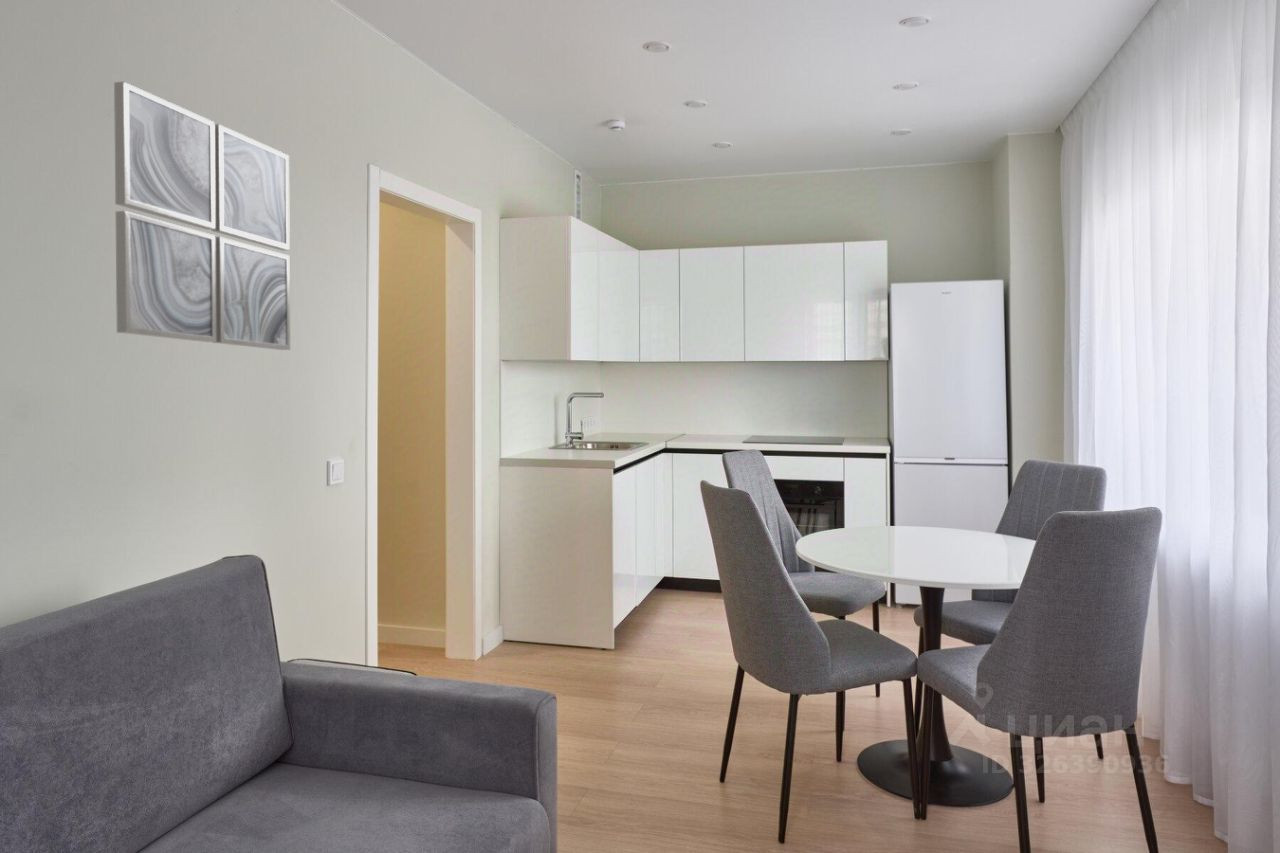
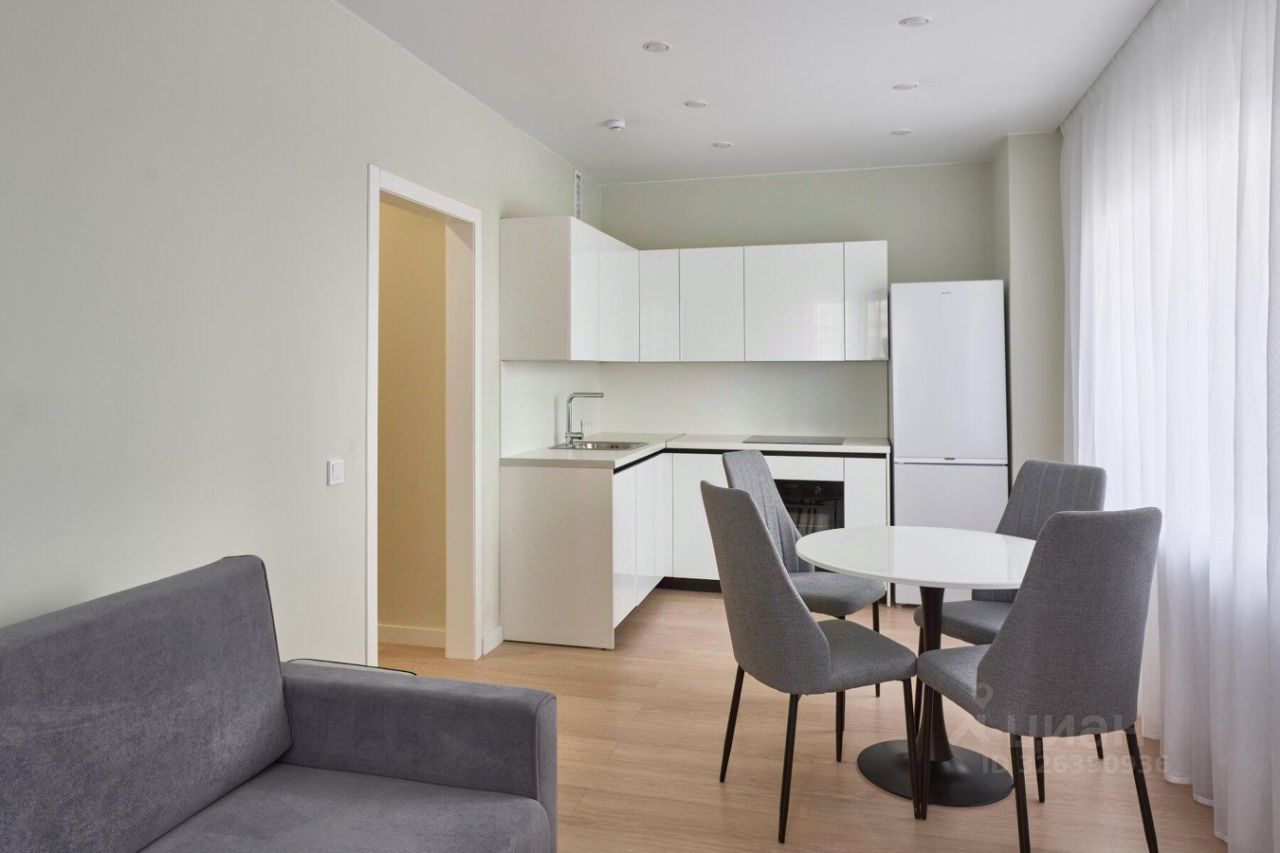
- wall art (213, 231)
